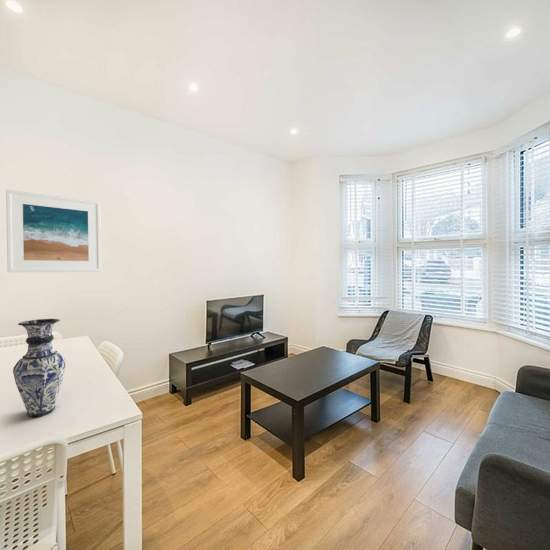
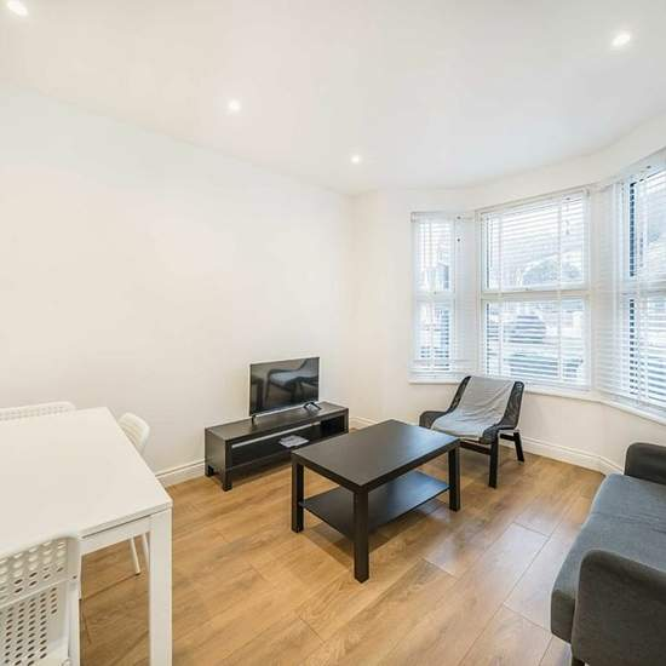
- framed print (57, 234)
- vase (40, 366)
